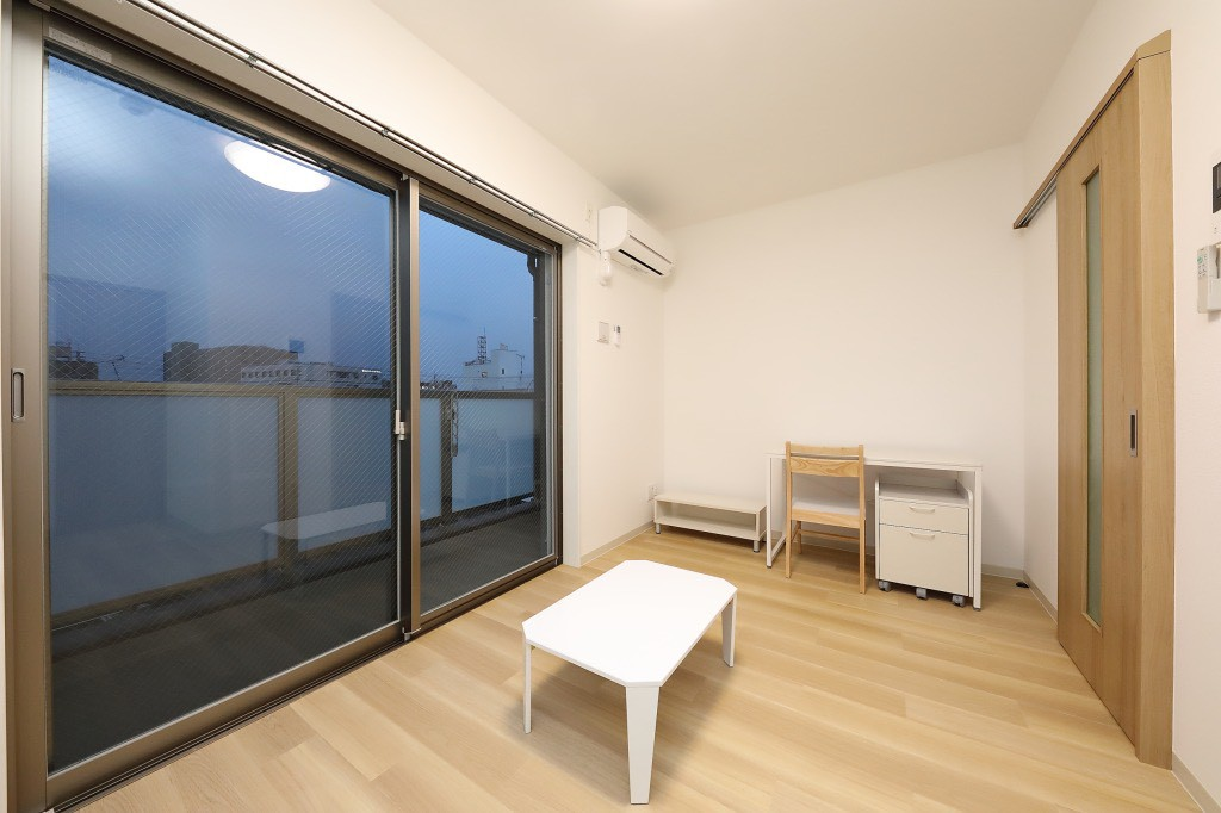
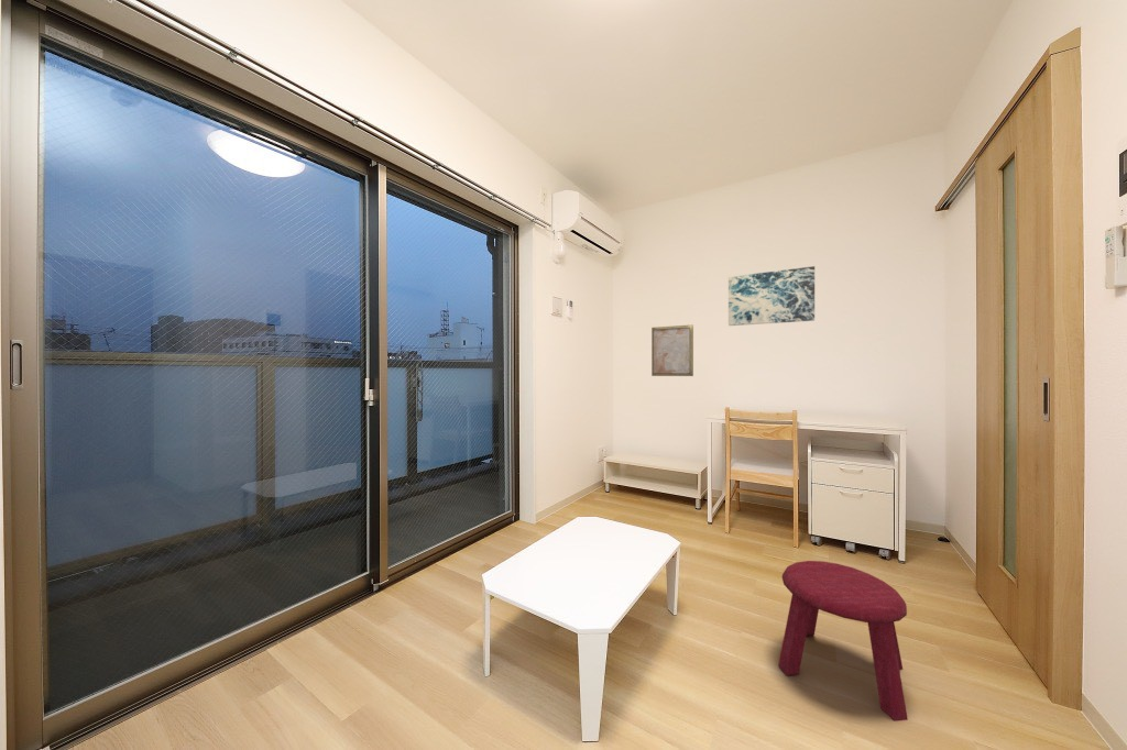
+ wall art (671, 351)
+ wall art (769, 297)
+ stool (842, 617)
